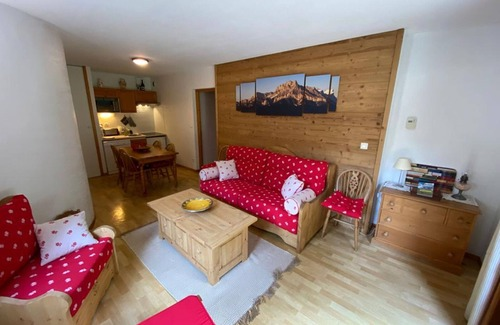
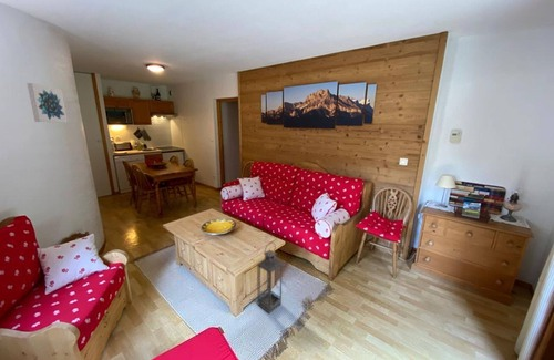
+ wall art (49, 104)
+ lantern (269, 274)
